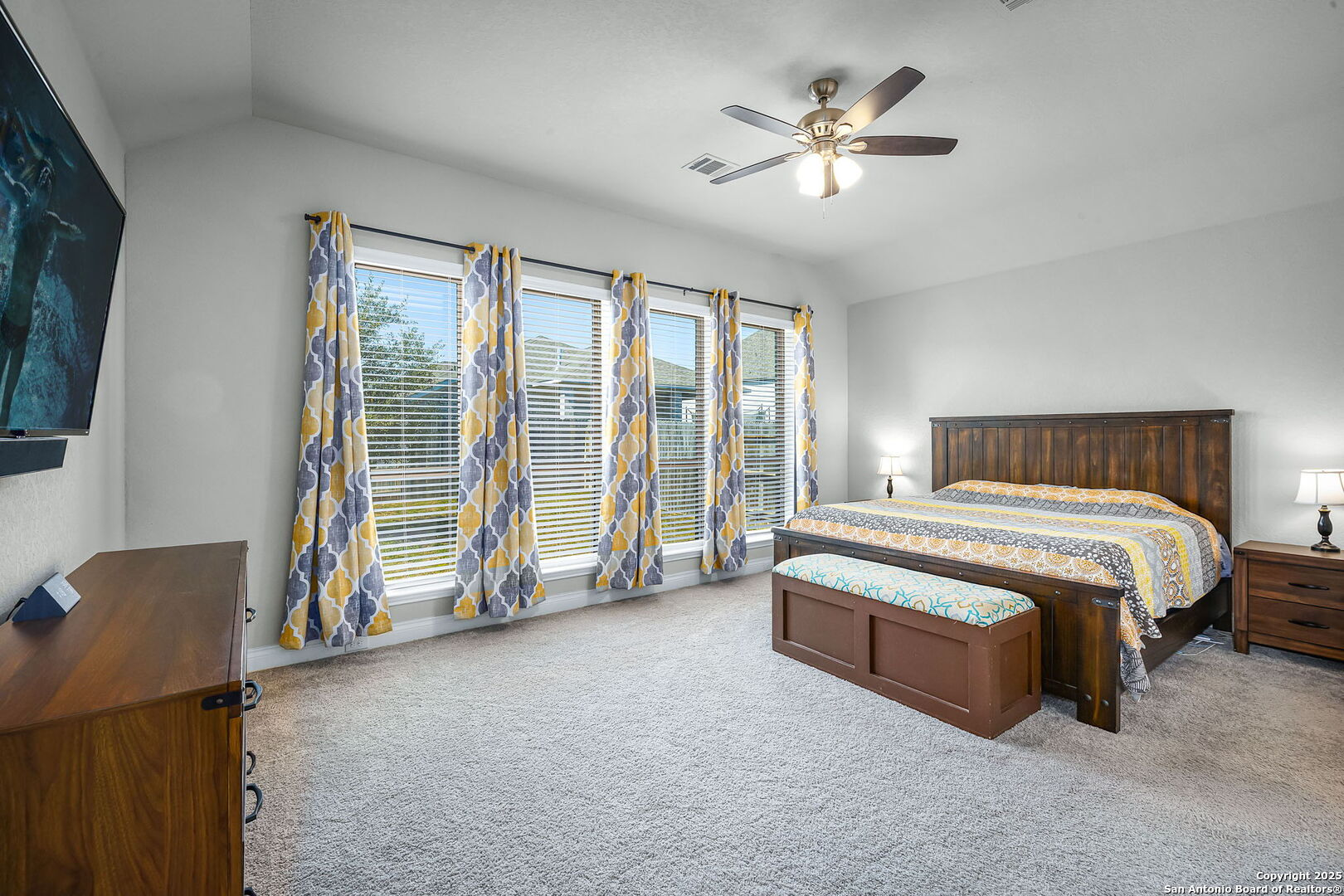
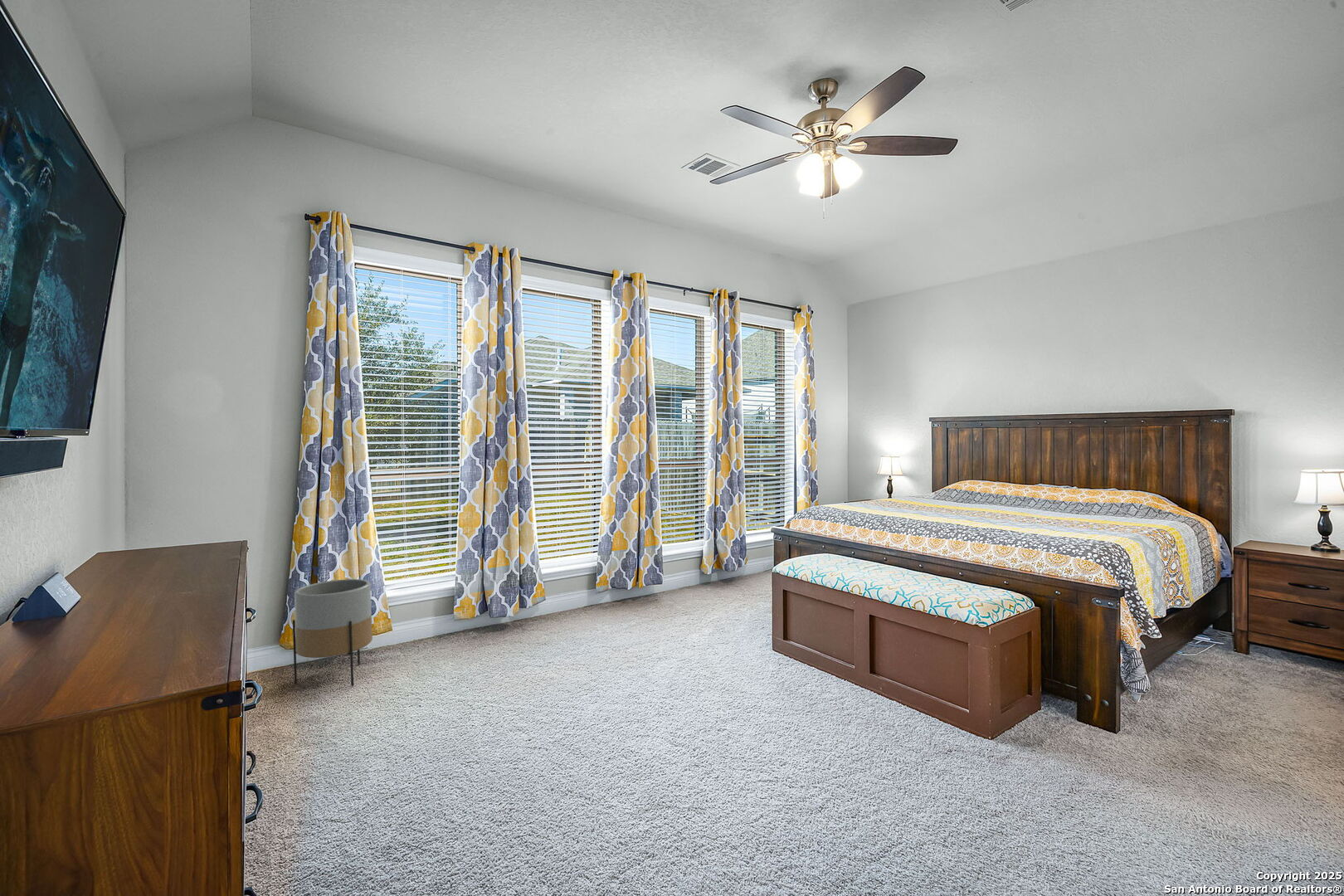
+ planter (333, 632)
